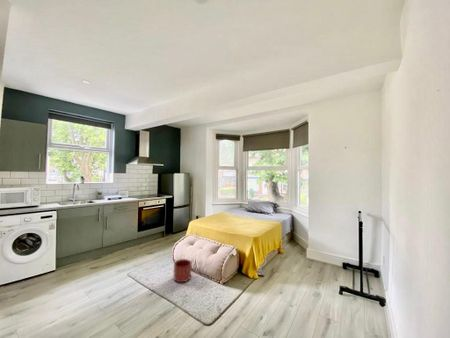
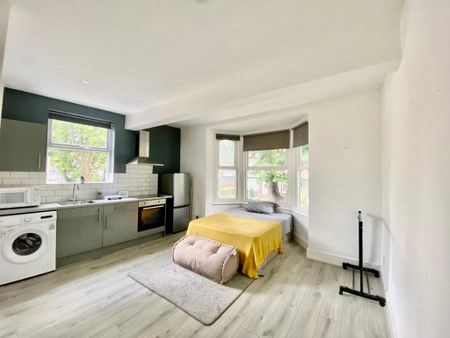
- planter (182, 270)
